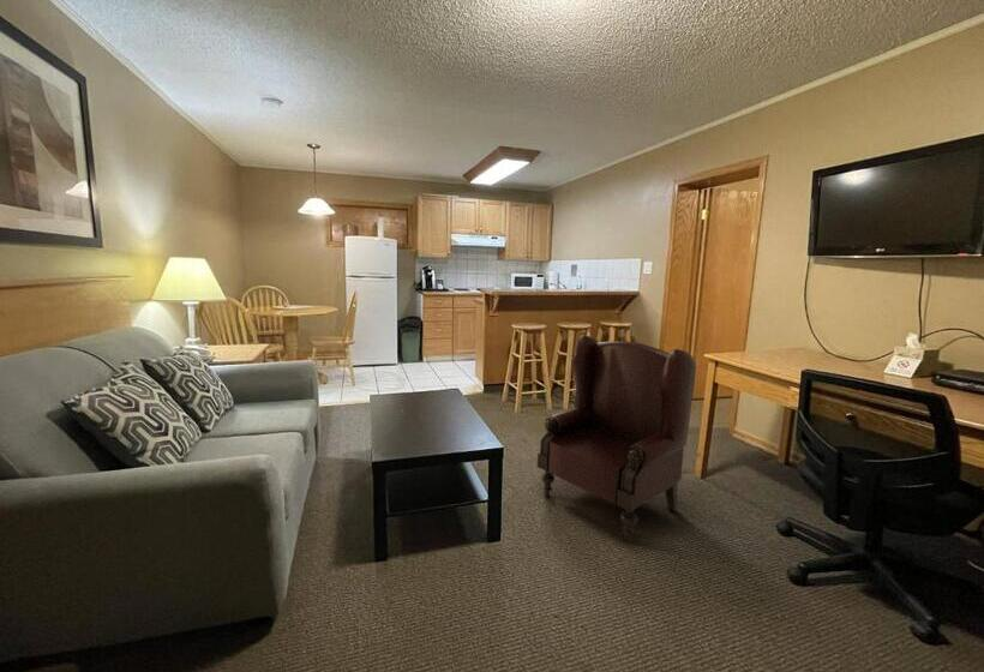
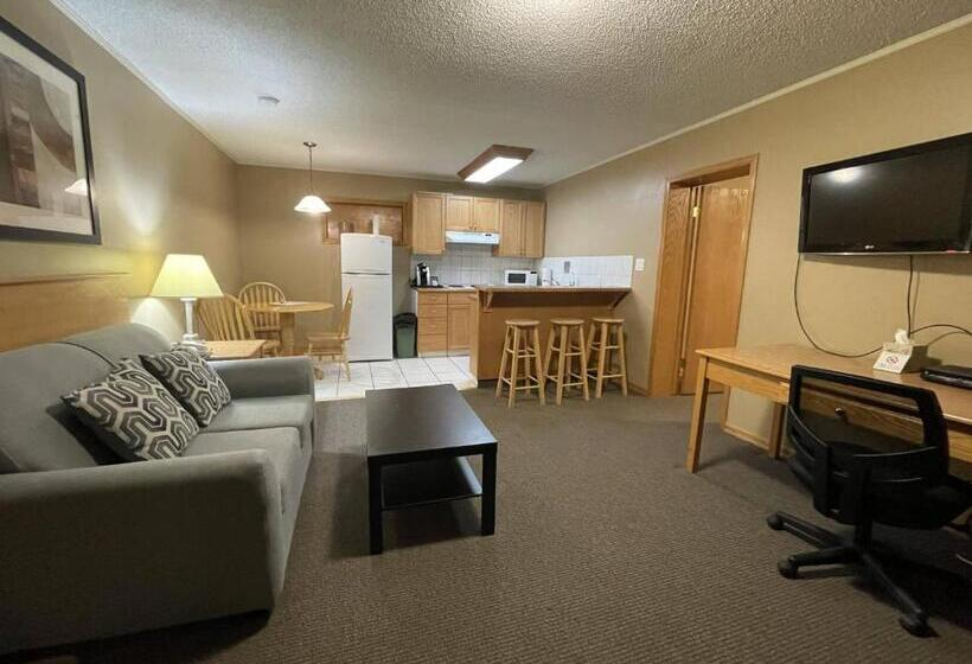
- armchair (611, 425)
